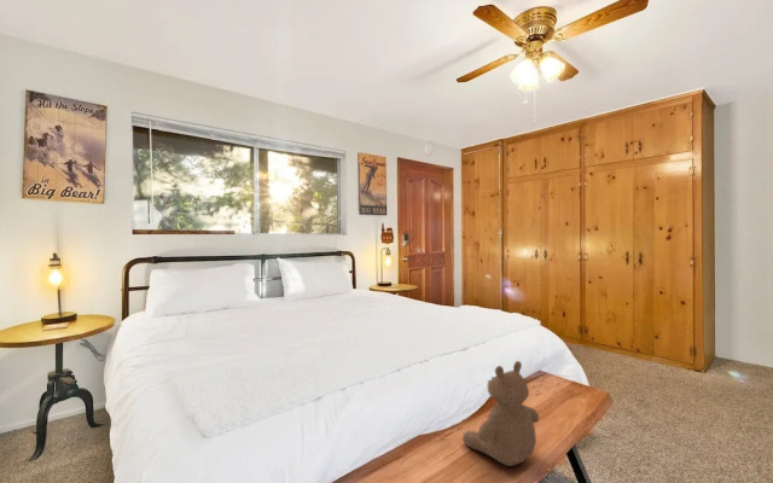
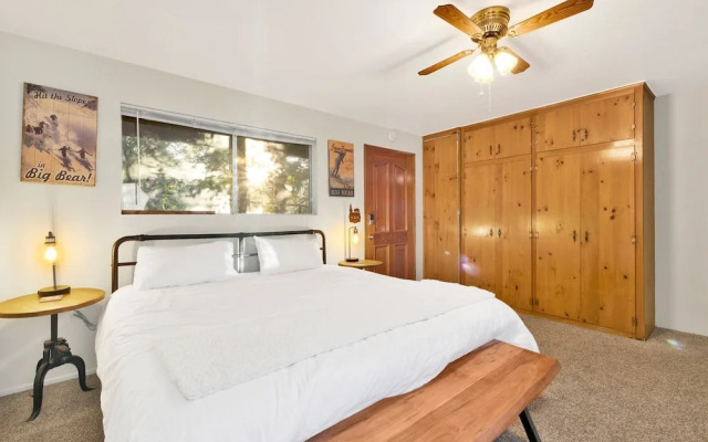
- teddy bear (499, 406)
